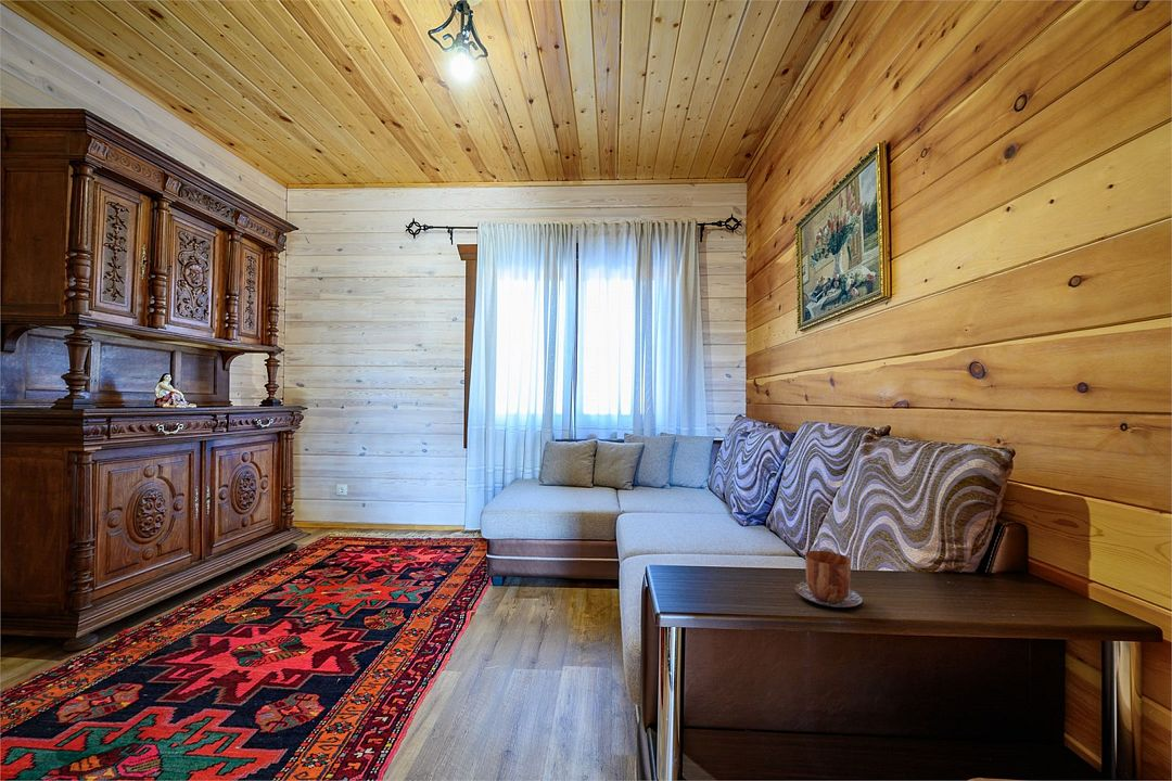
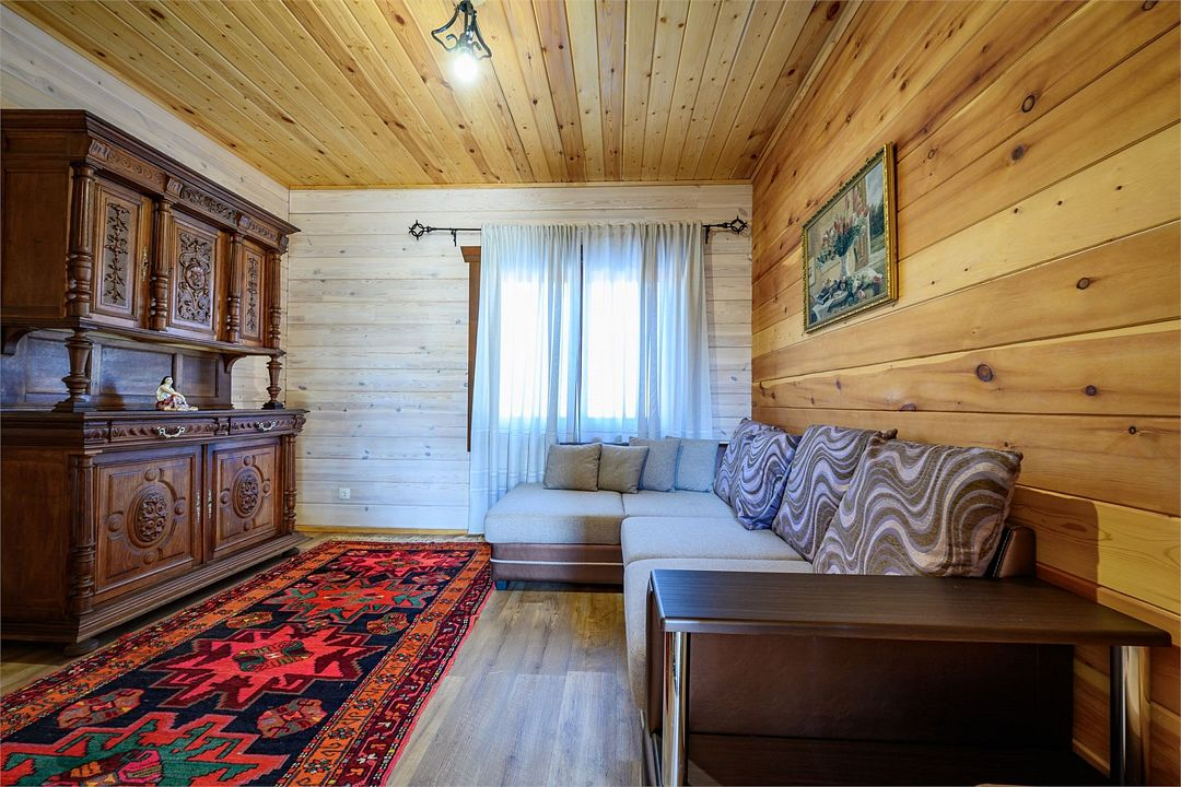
- mug (828, 578)
